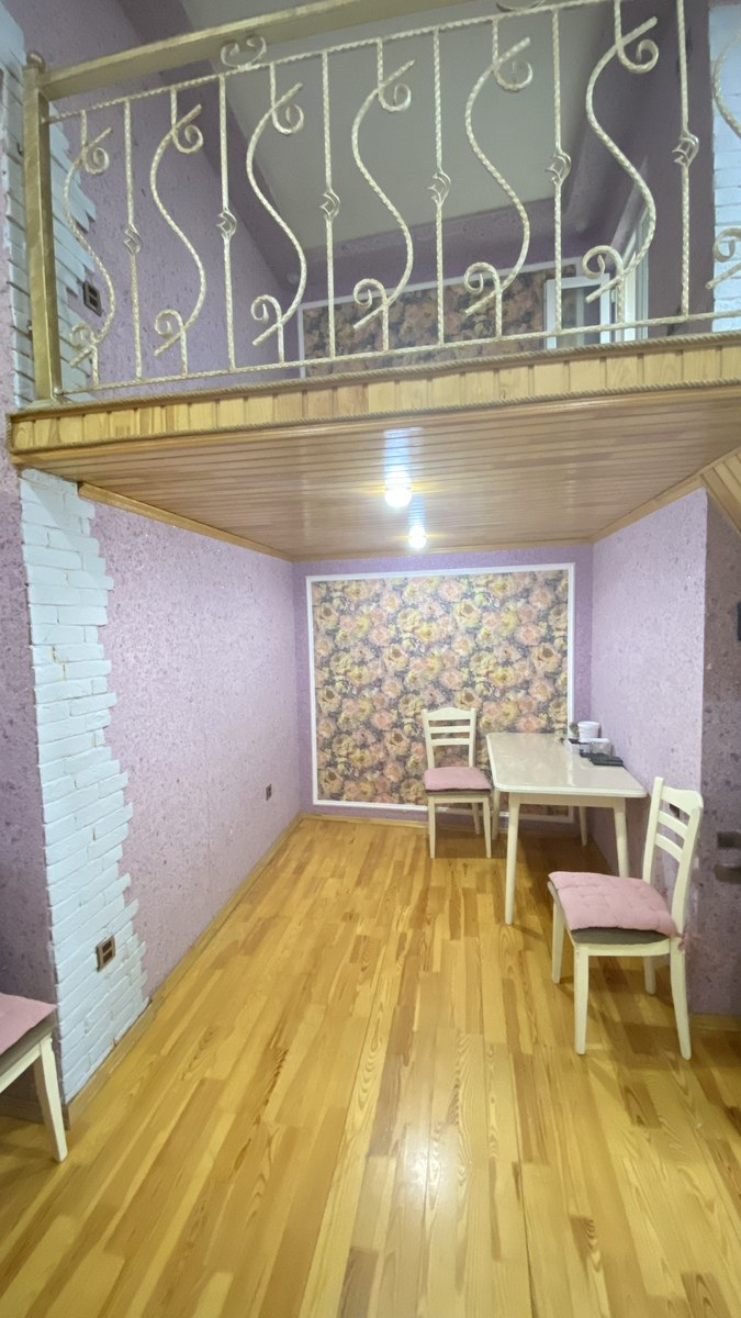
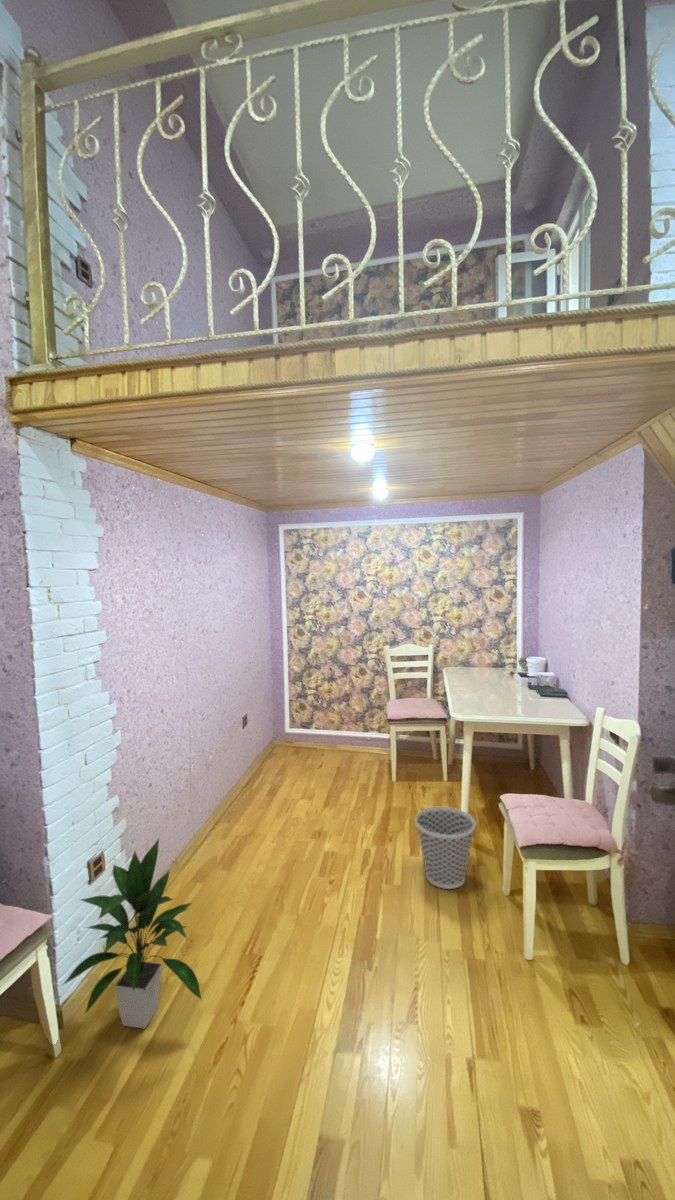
+ wastebasket (445, 848)
+ indoor plant (140, 940)
